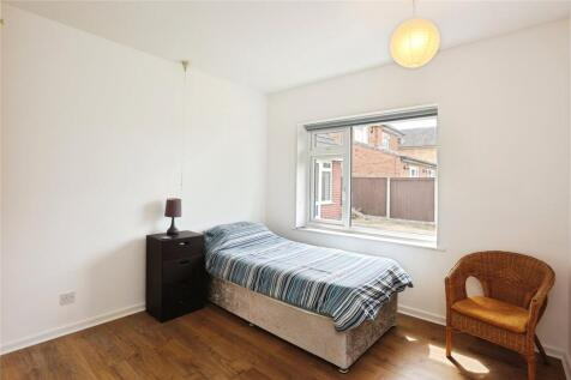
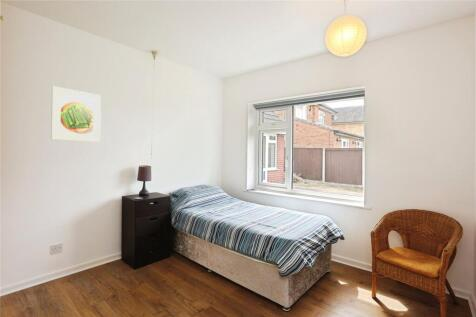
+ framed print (77, 115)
